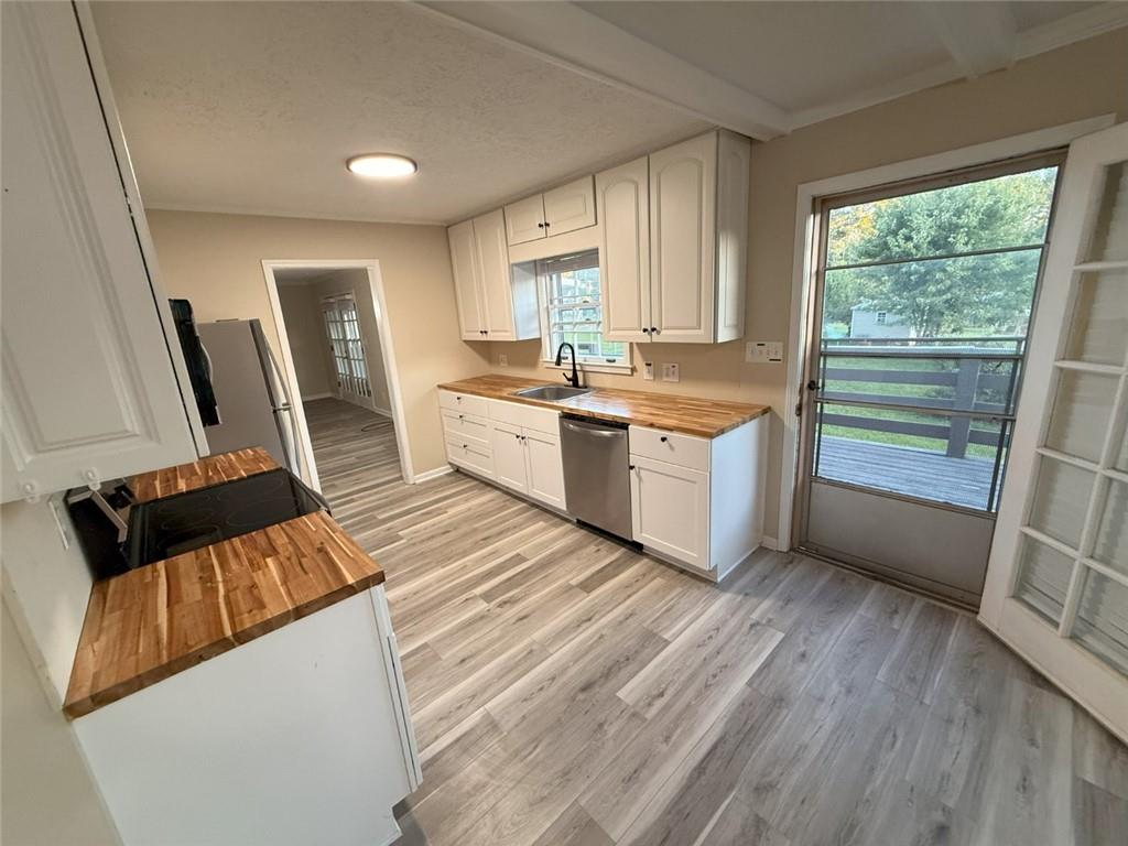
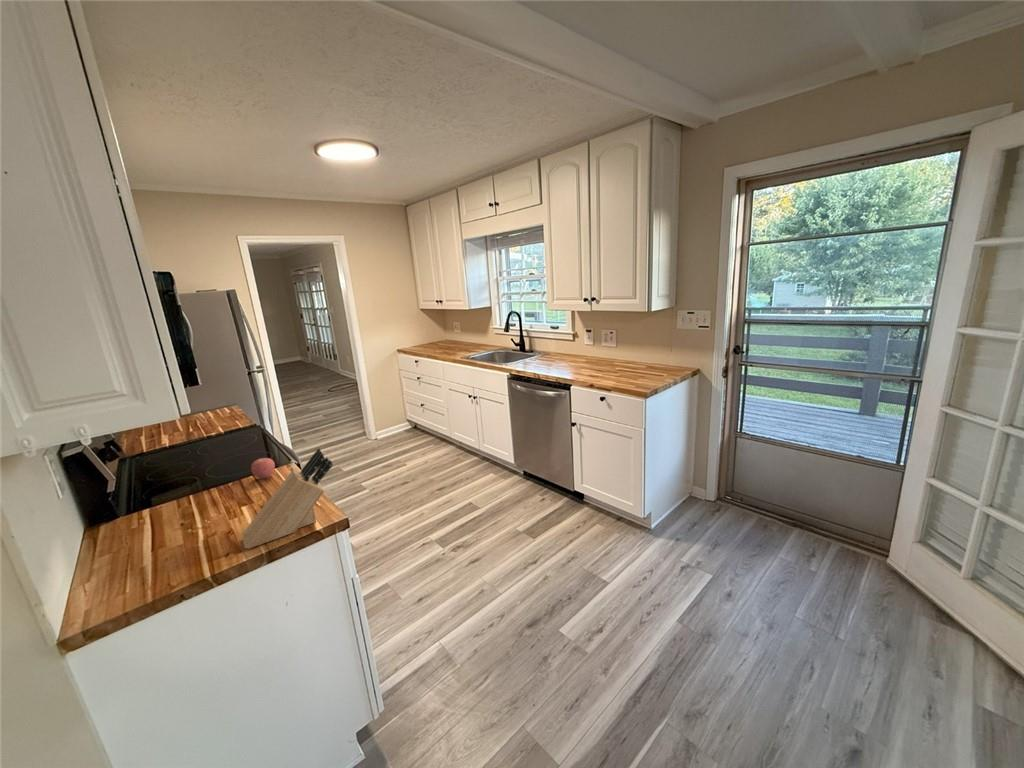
+ apple (263, 467)
+ knife block (287, 493)
